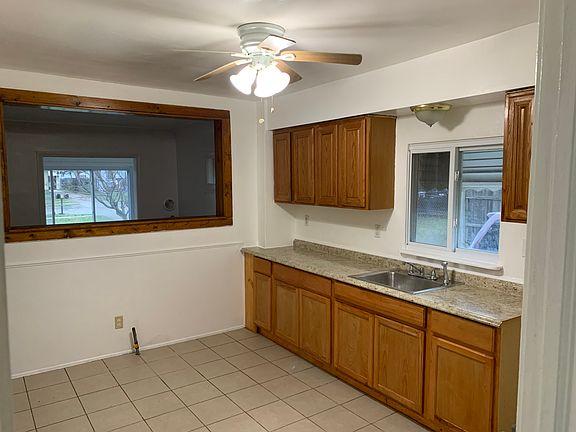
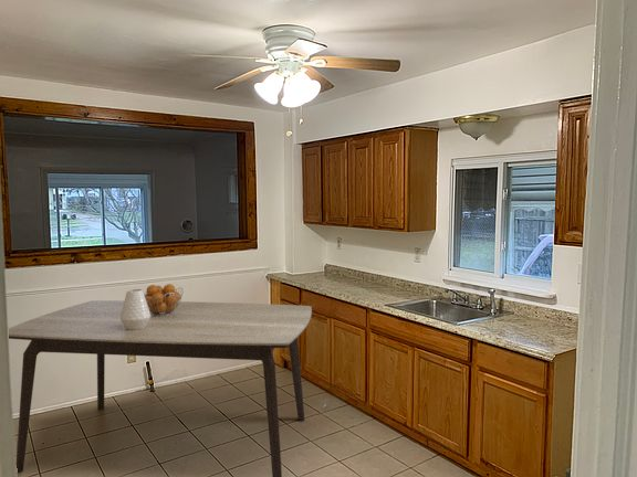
+ dining table (178, 357)
+ vase (135, 308)
+ fruit basket (161, 298)
